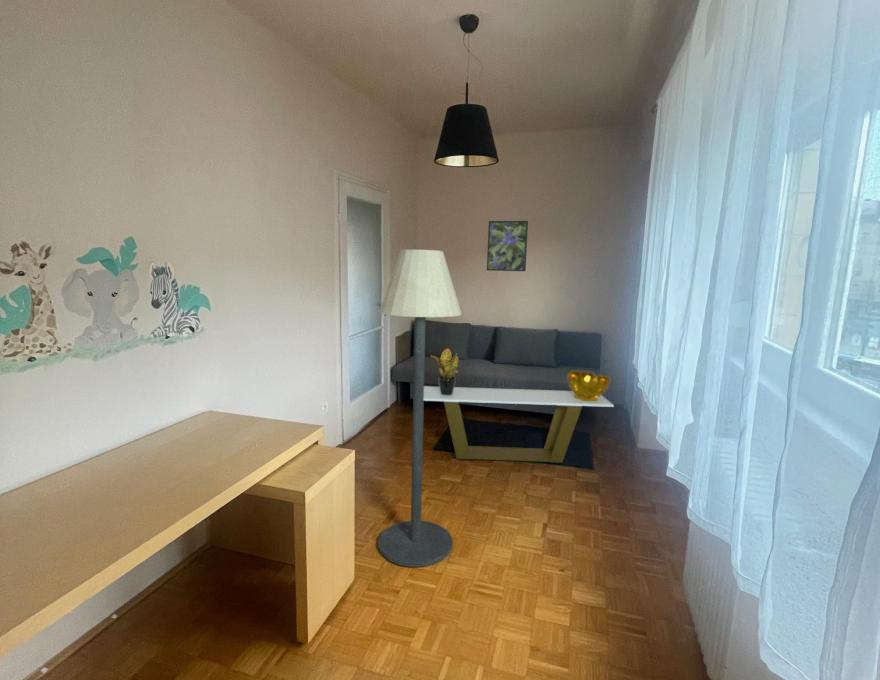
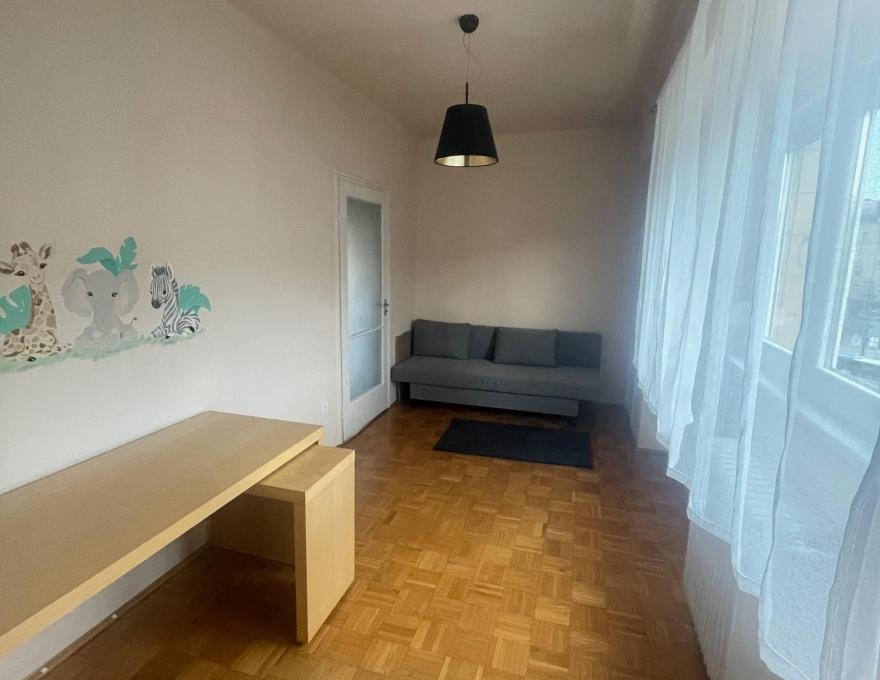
- decorative bowl (588, 386)
- floor lamp (418, 404)
- coffee table (508, 447)
- potted plant (446, 370)
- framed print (507, 246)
